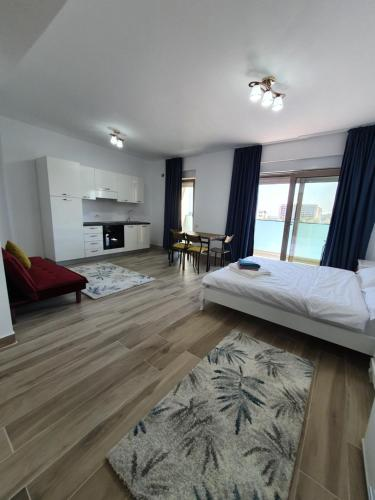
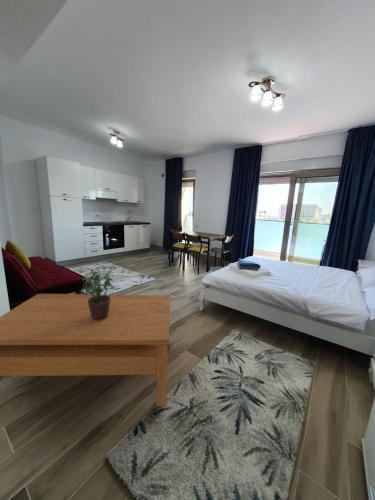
+ potted plant (99, 293)
+ coffee table (92, 341)
